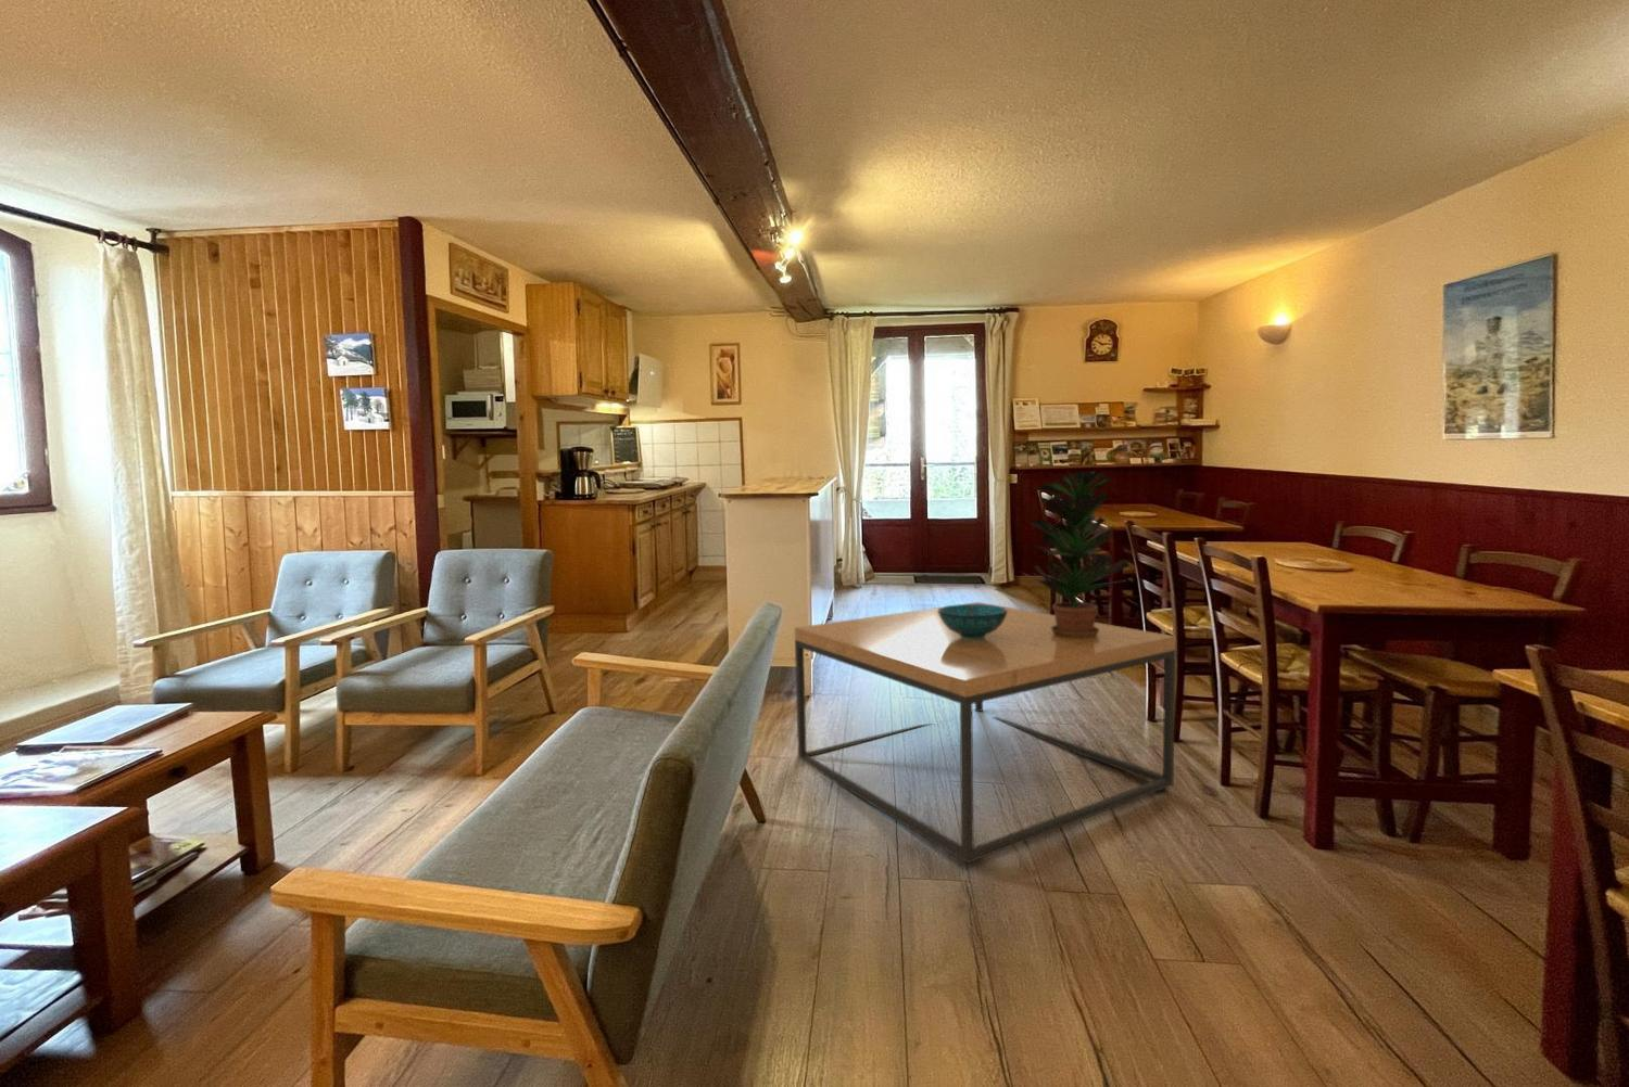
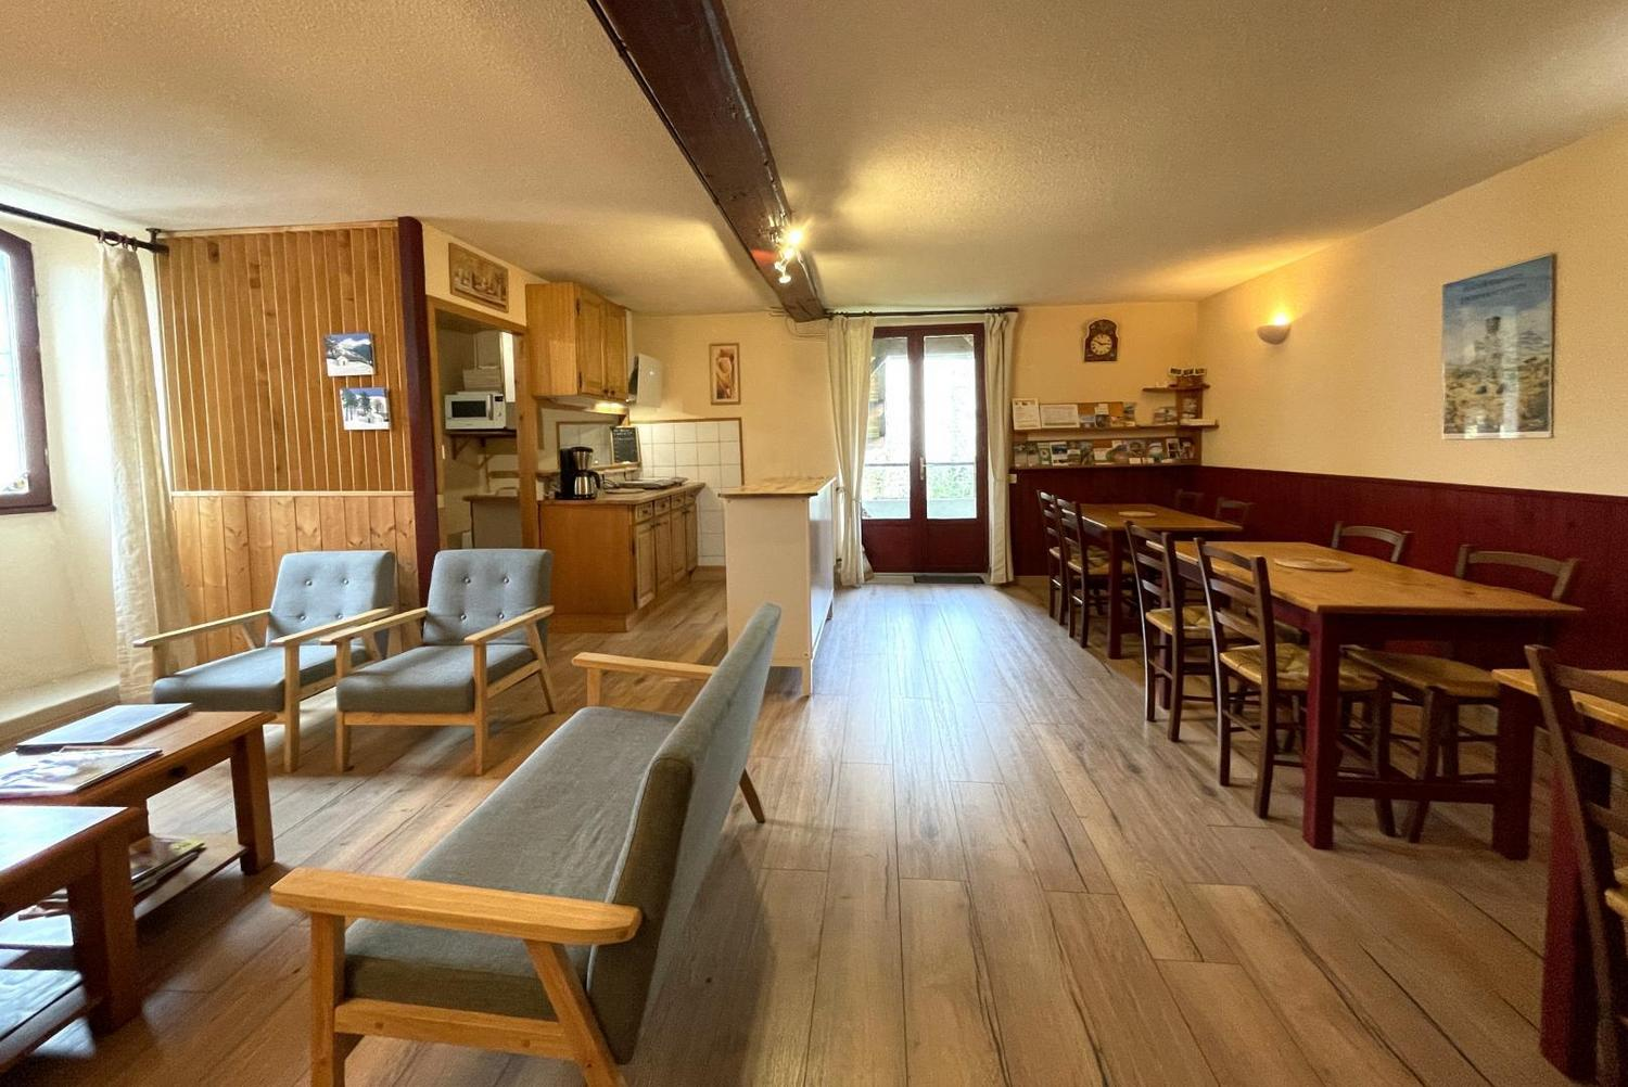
- coffee table (974, 702)
- decorative bowl (972, 621)
- potted plant (1078, 553)
